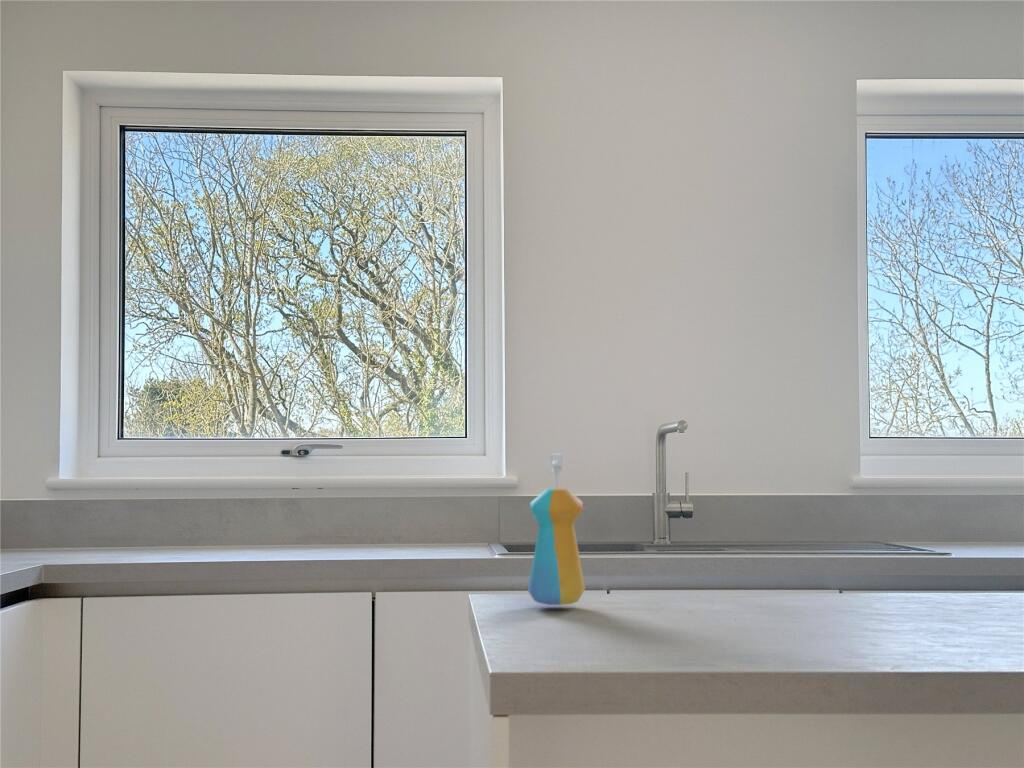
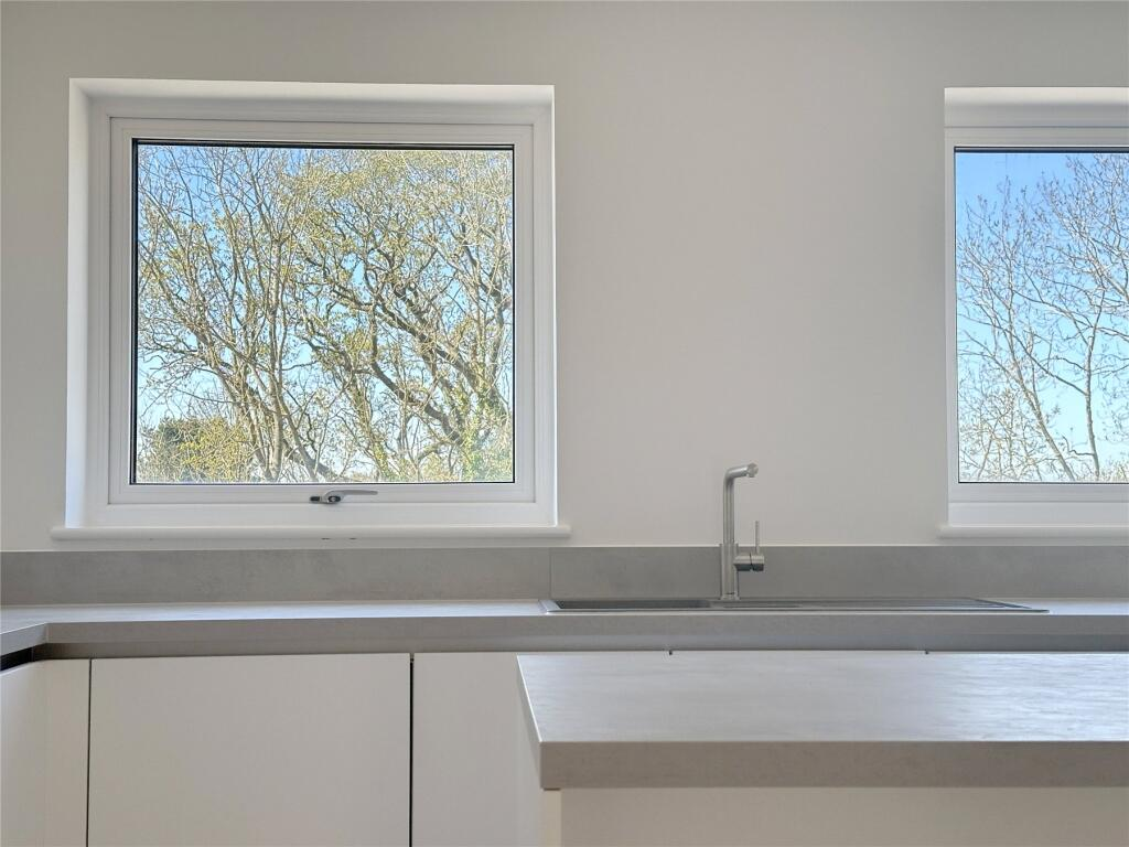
- soap dispenser (556, 530)
